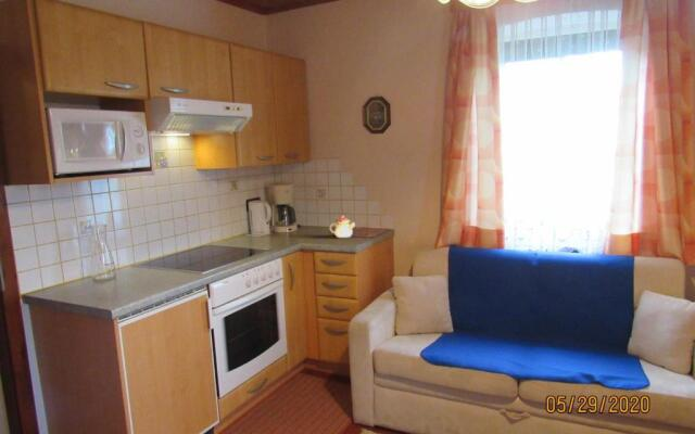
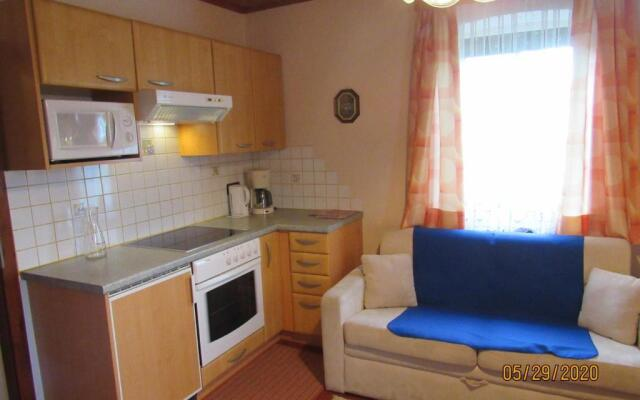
- teapot (341, 225)
